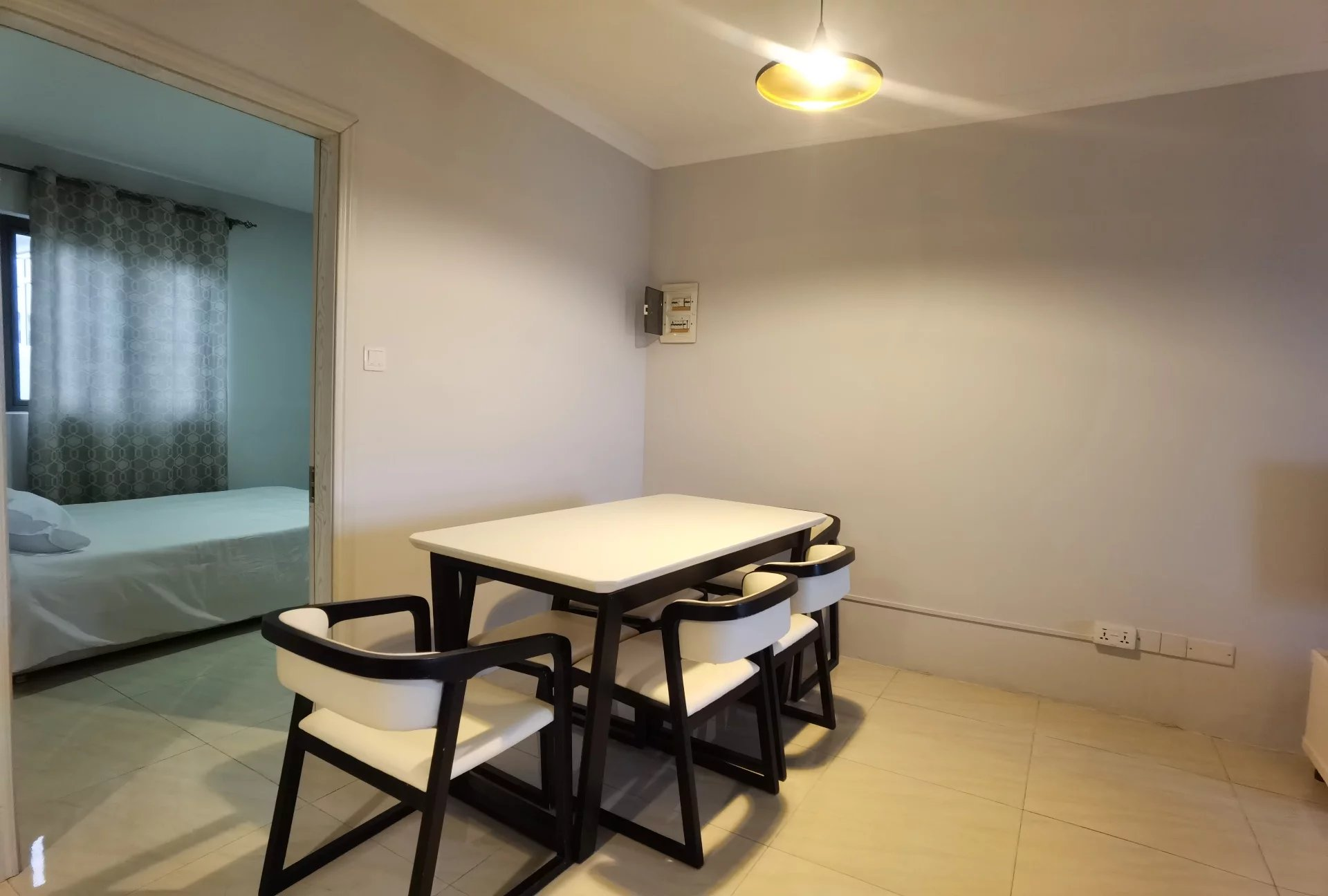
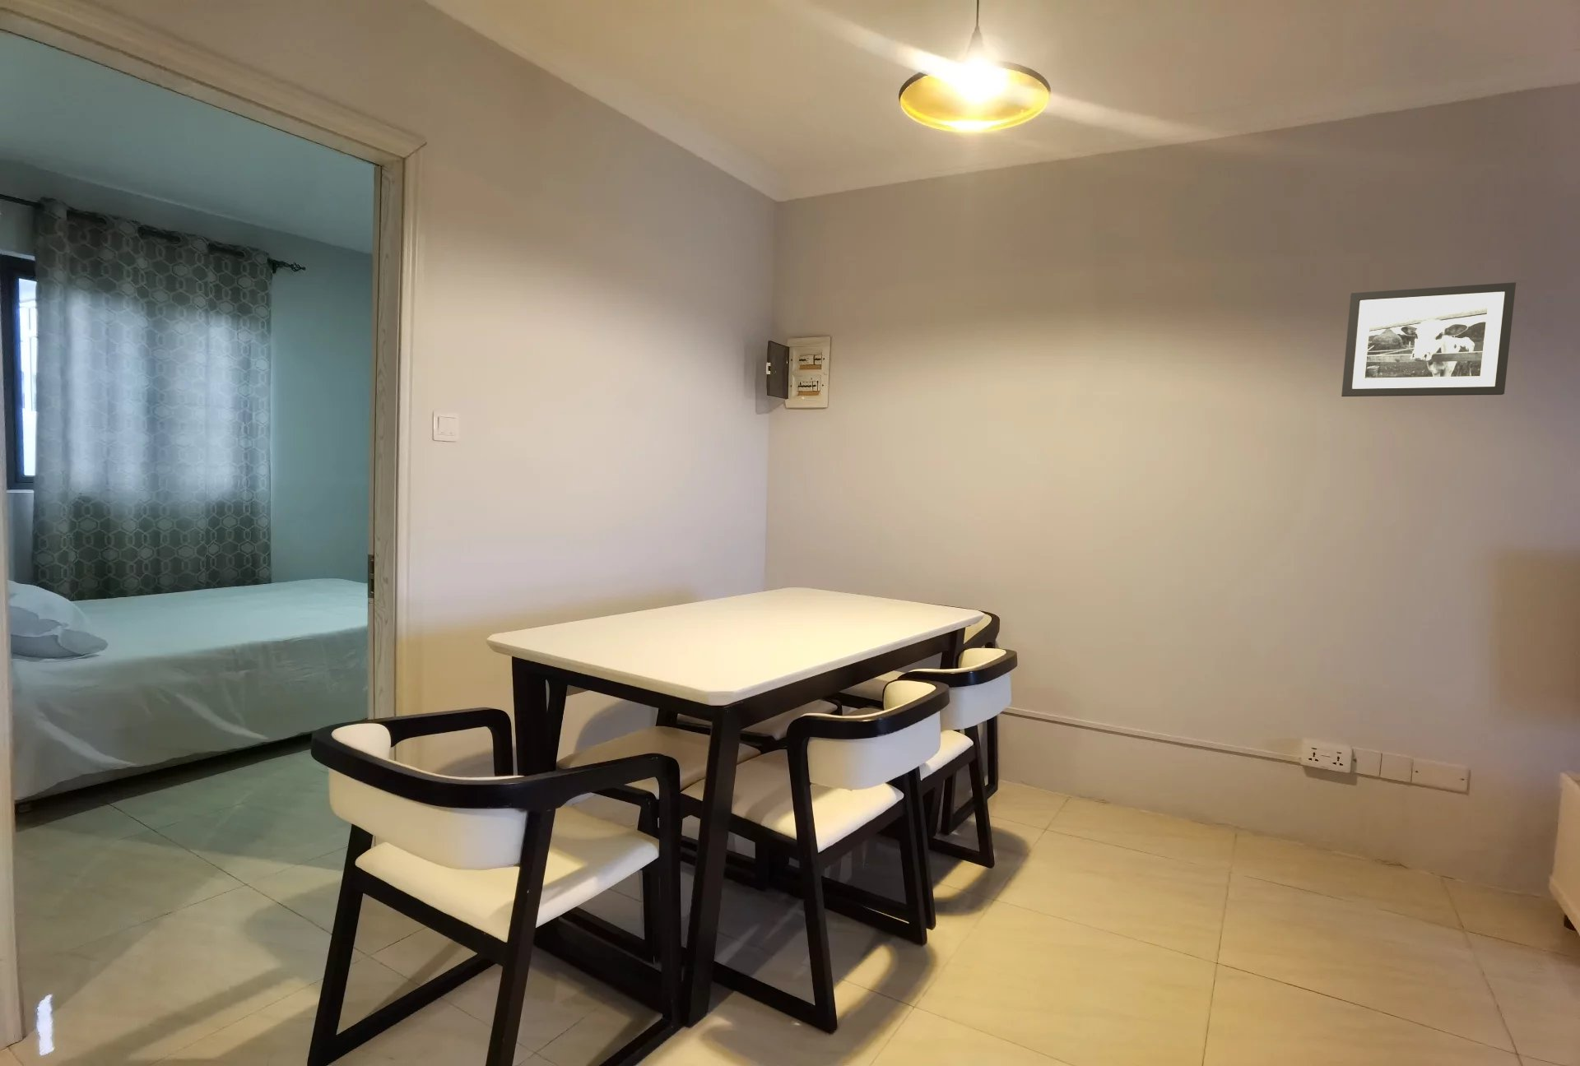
+ picture frame (1424, 343)
